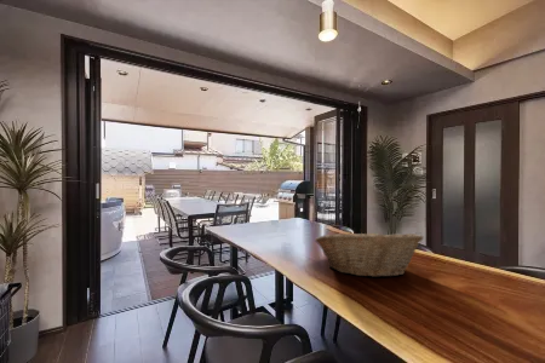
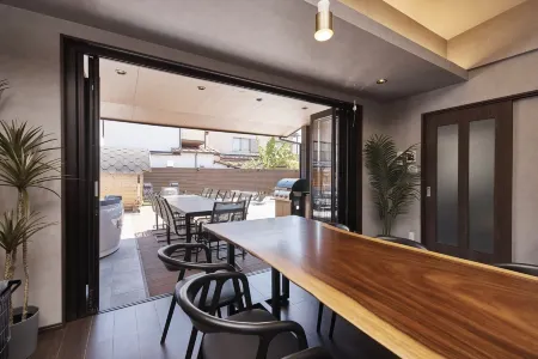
- fruit basket (366, 247)
